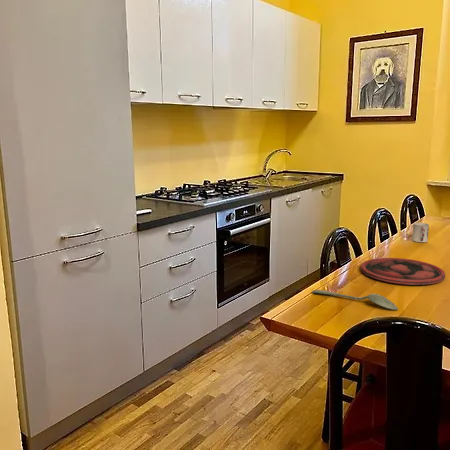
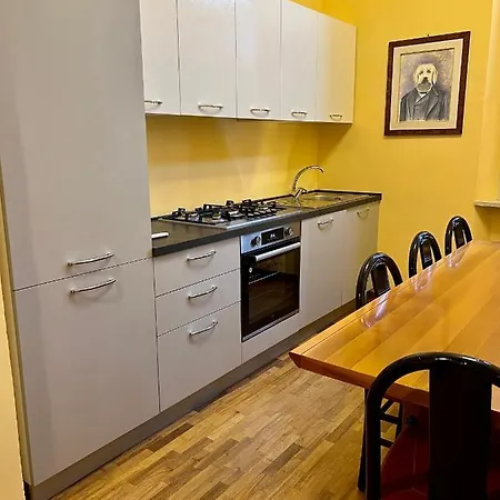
- cup (421, 233)
- spoon (351, 296)
- plate (401, 269)
